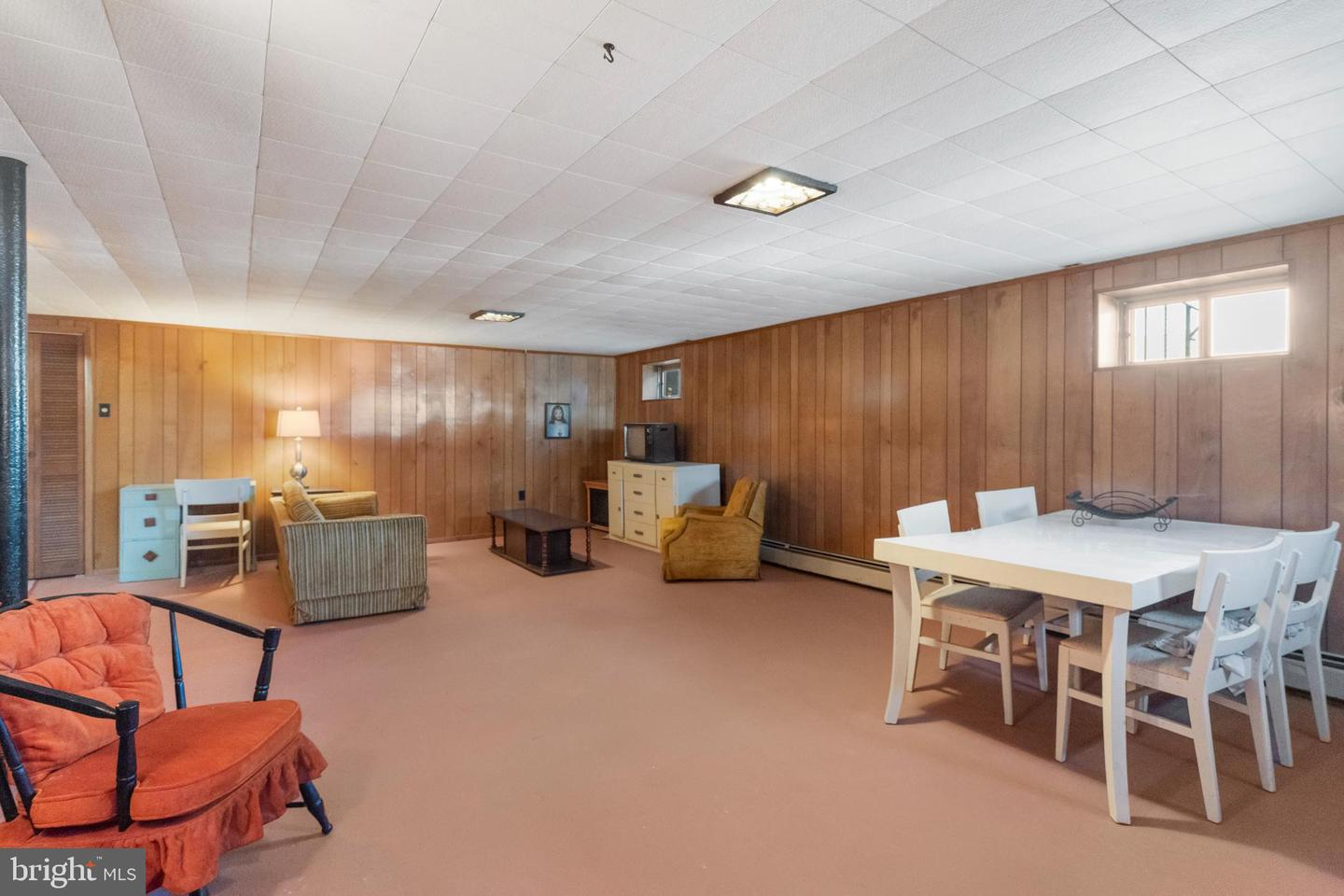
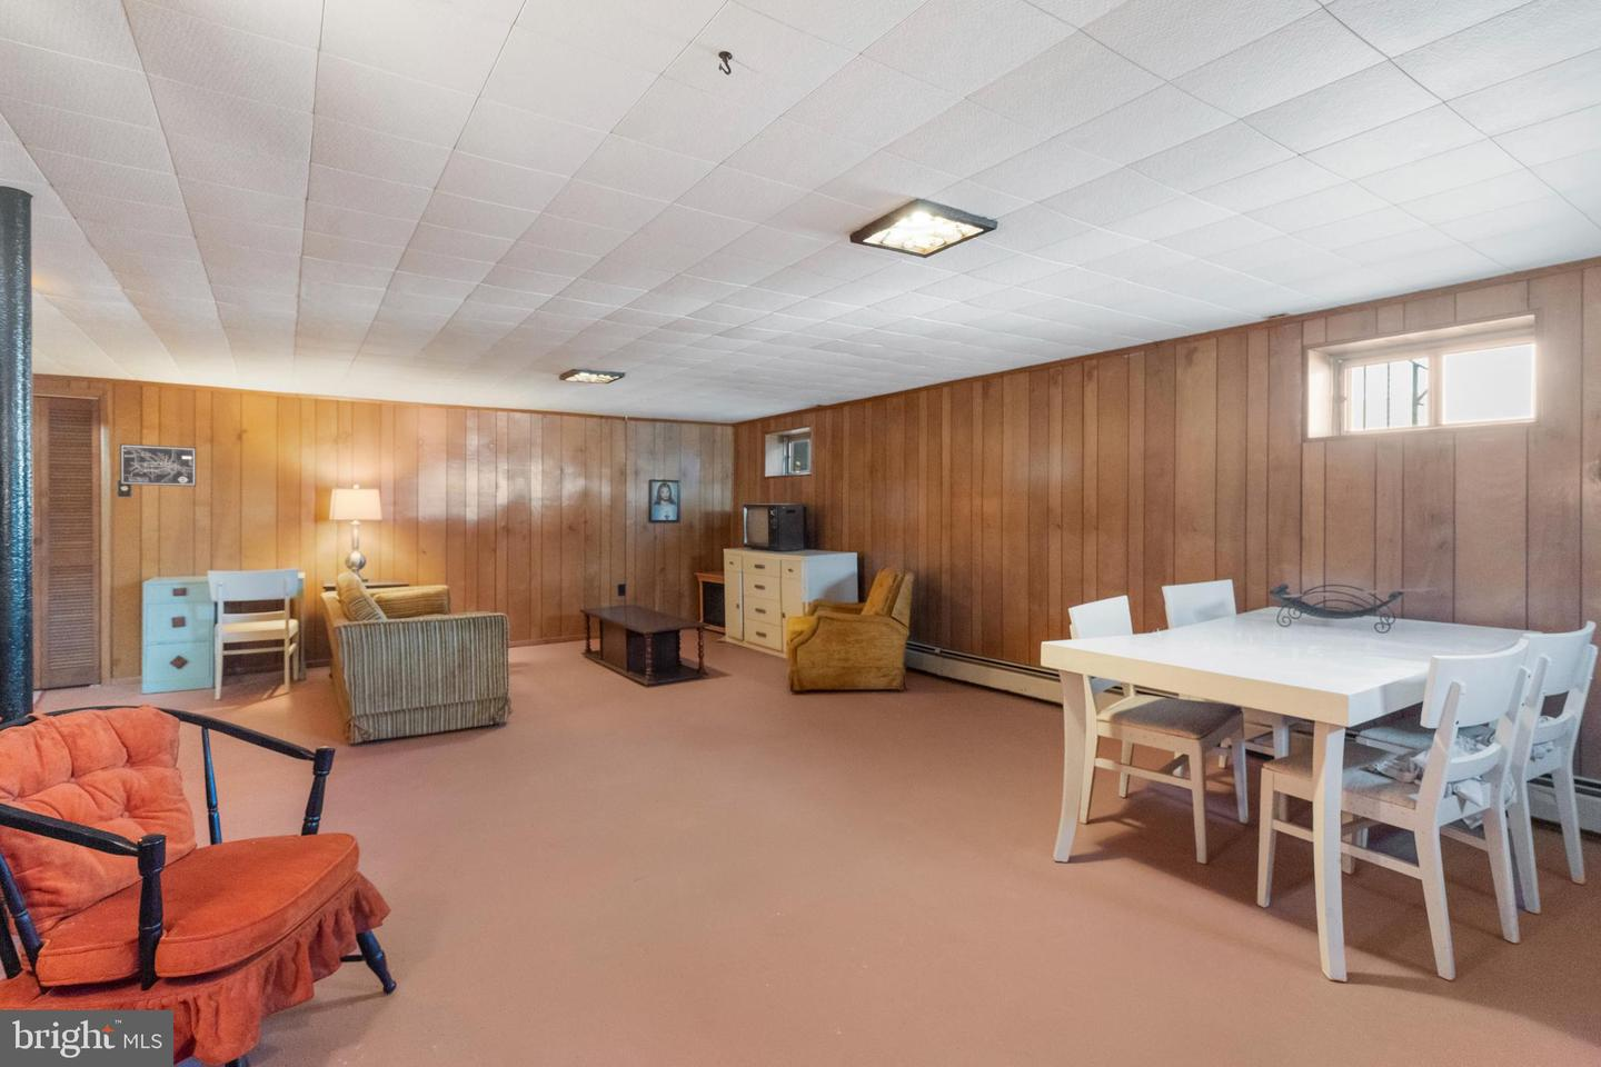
+ wall art (158, 464)
